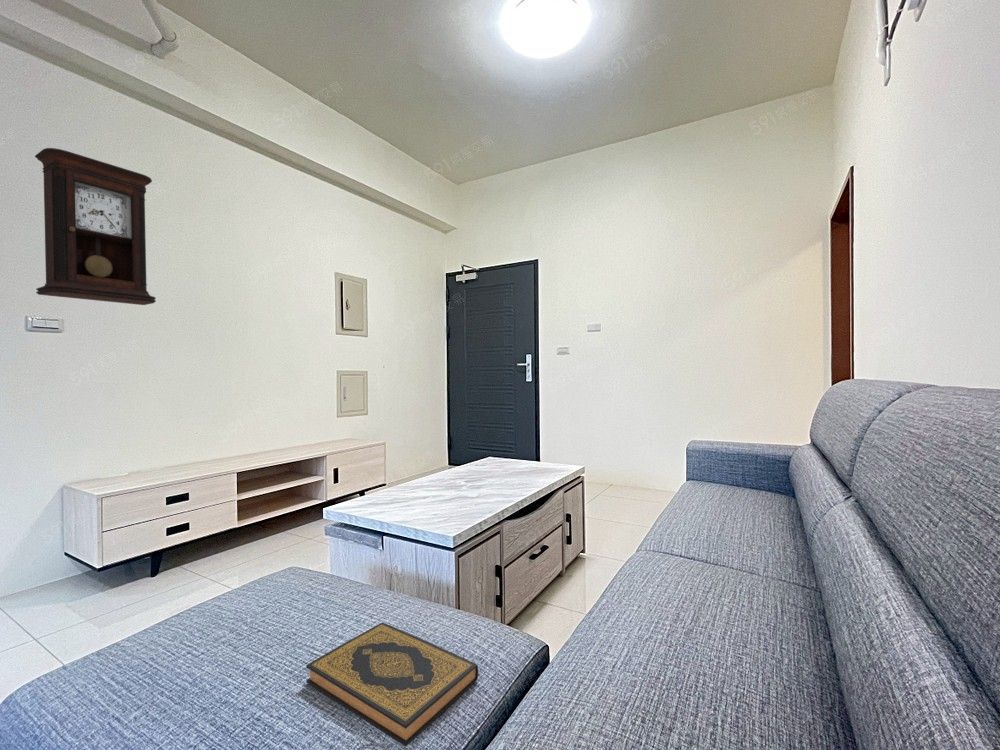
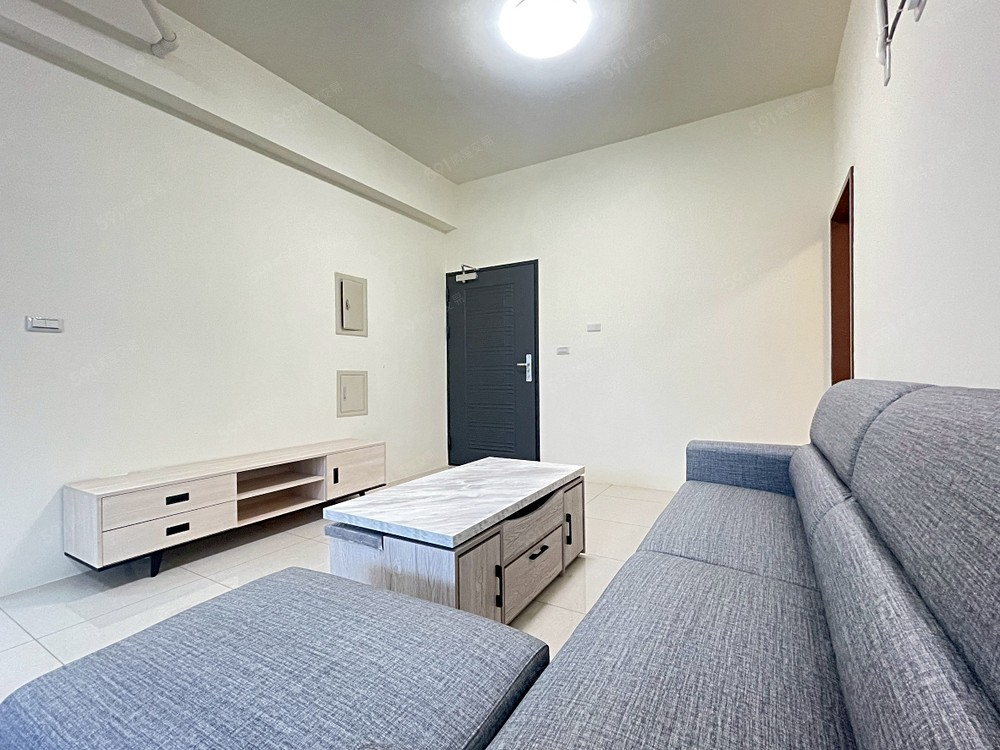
- pendulum clock (100, 232)
- hardback book (392, 672)
